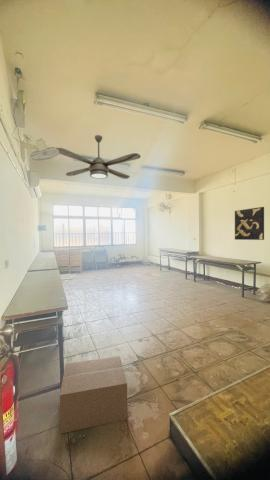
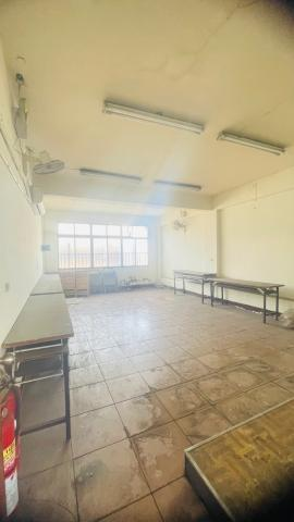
- cardboard box (94, 389)
- ceiling fan (98, 156)
- wall art (248, 224)
